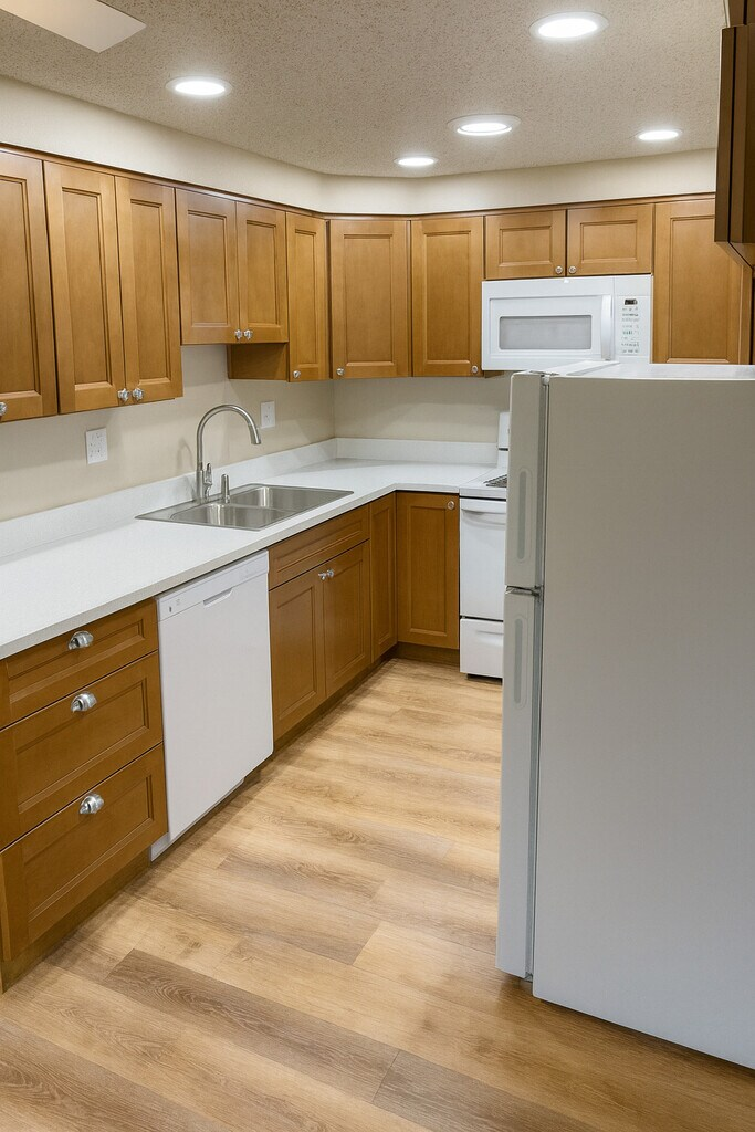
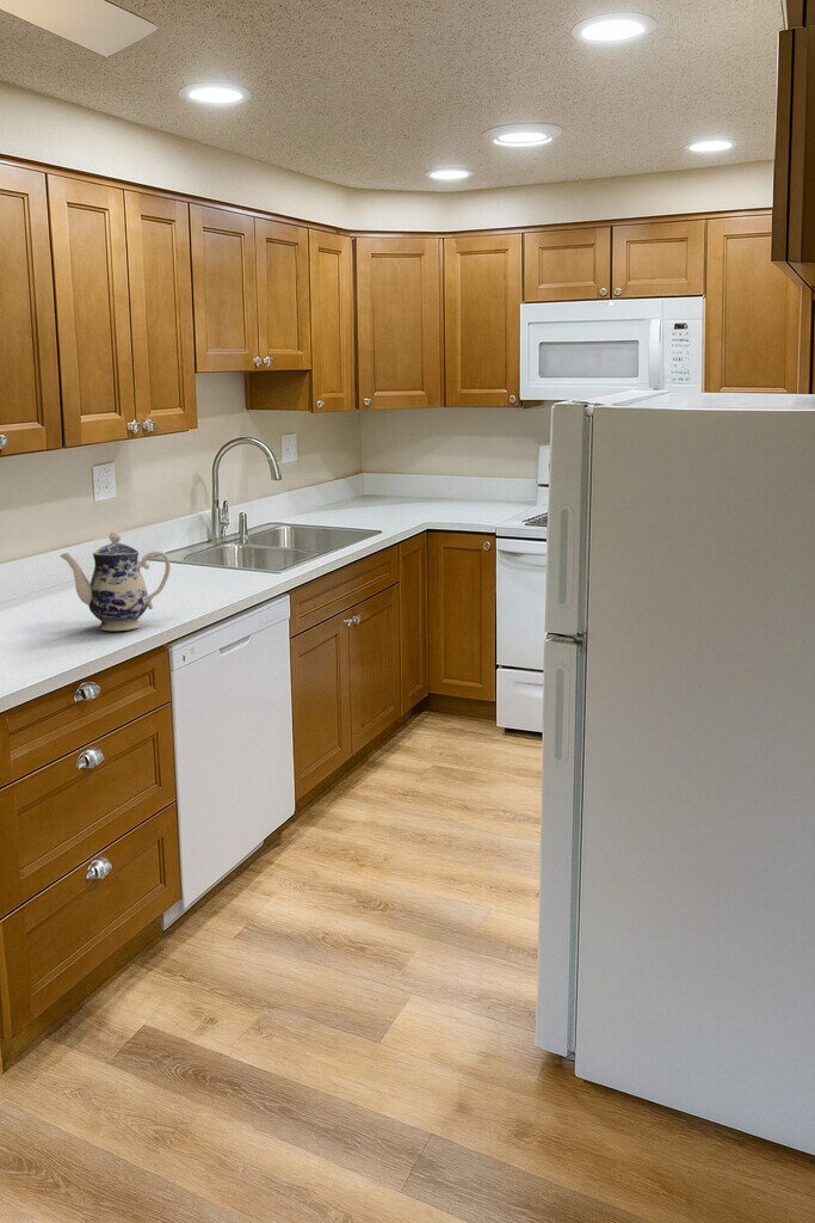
+ teapot (117, 579)
